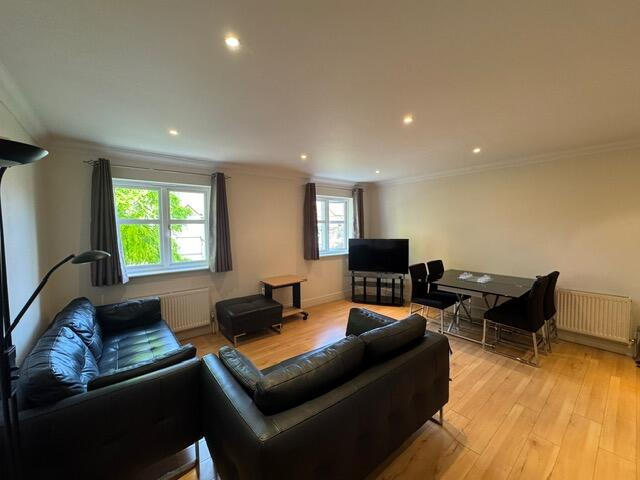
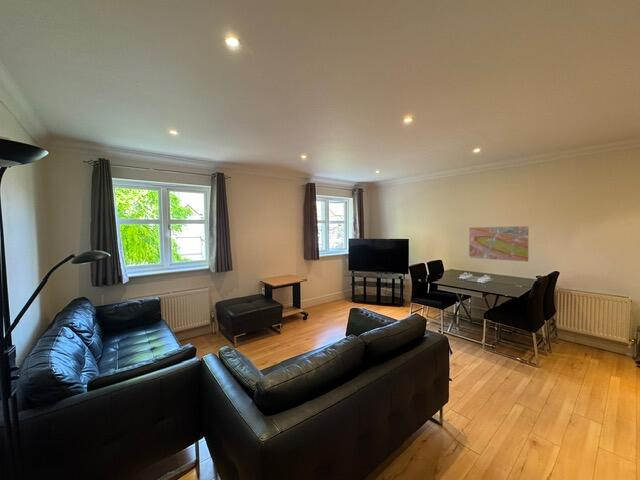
+ terrain map (496, 243)
